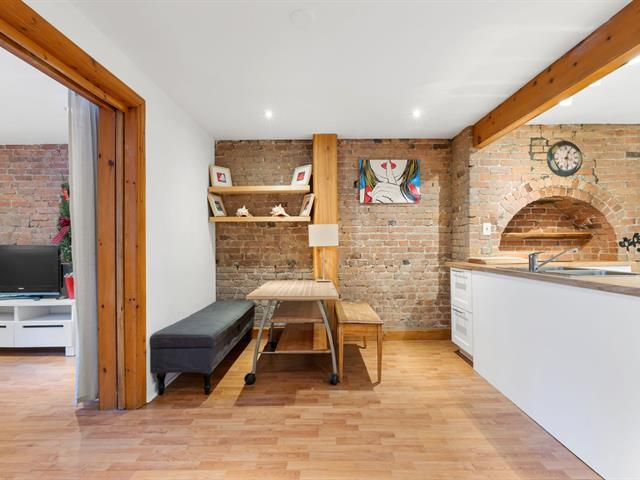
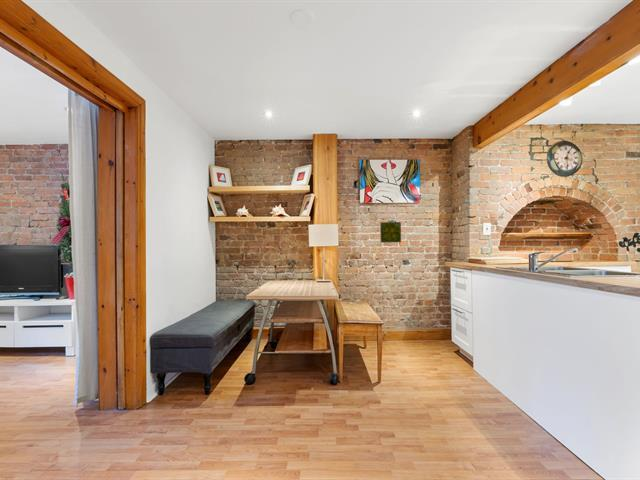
+ decorative tile (390, 232)
